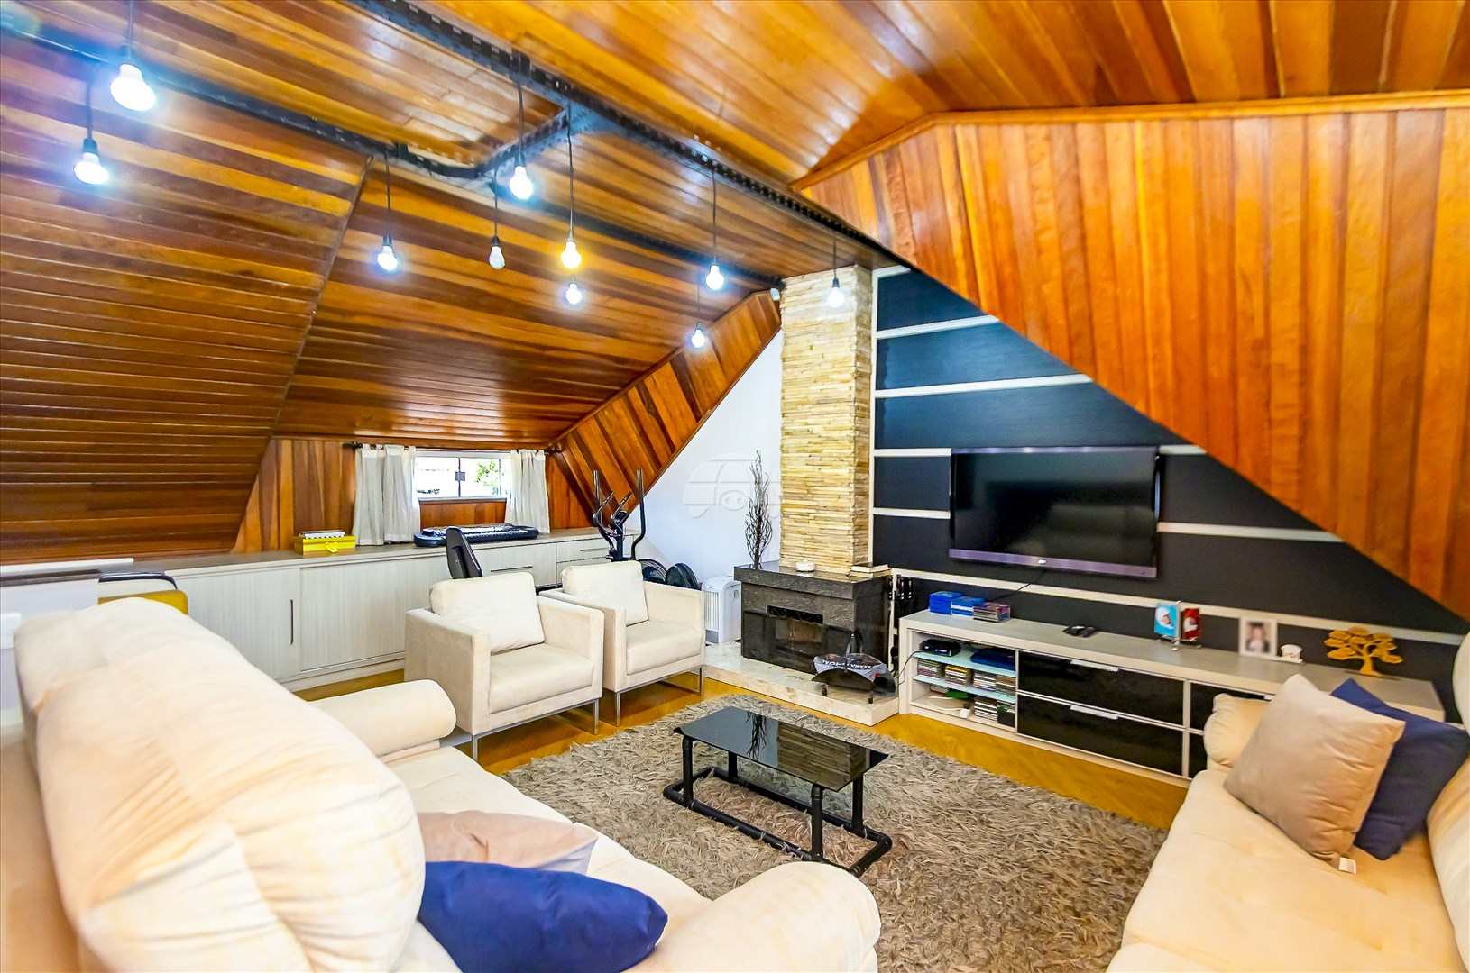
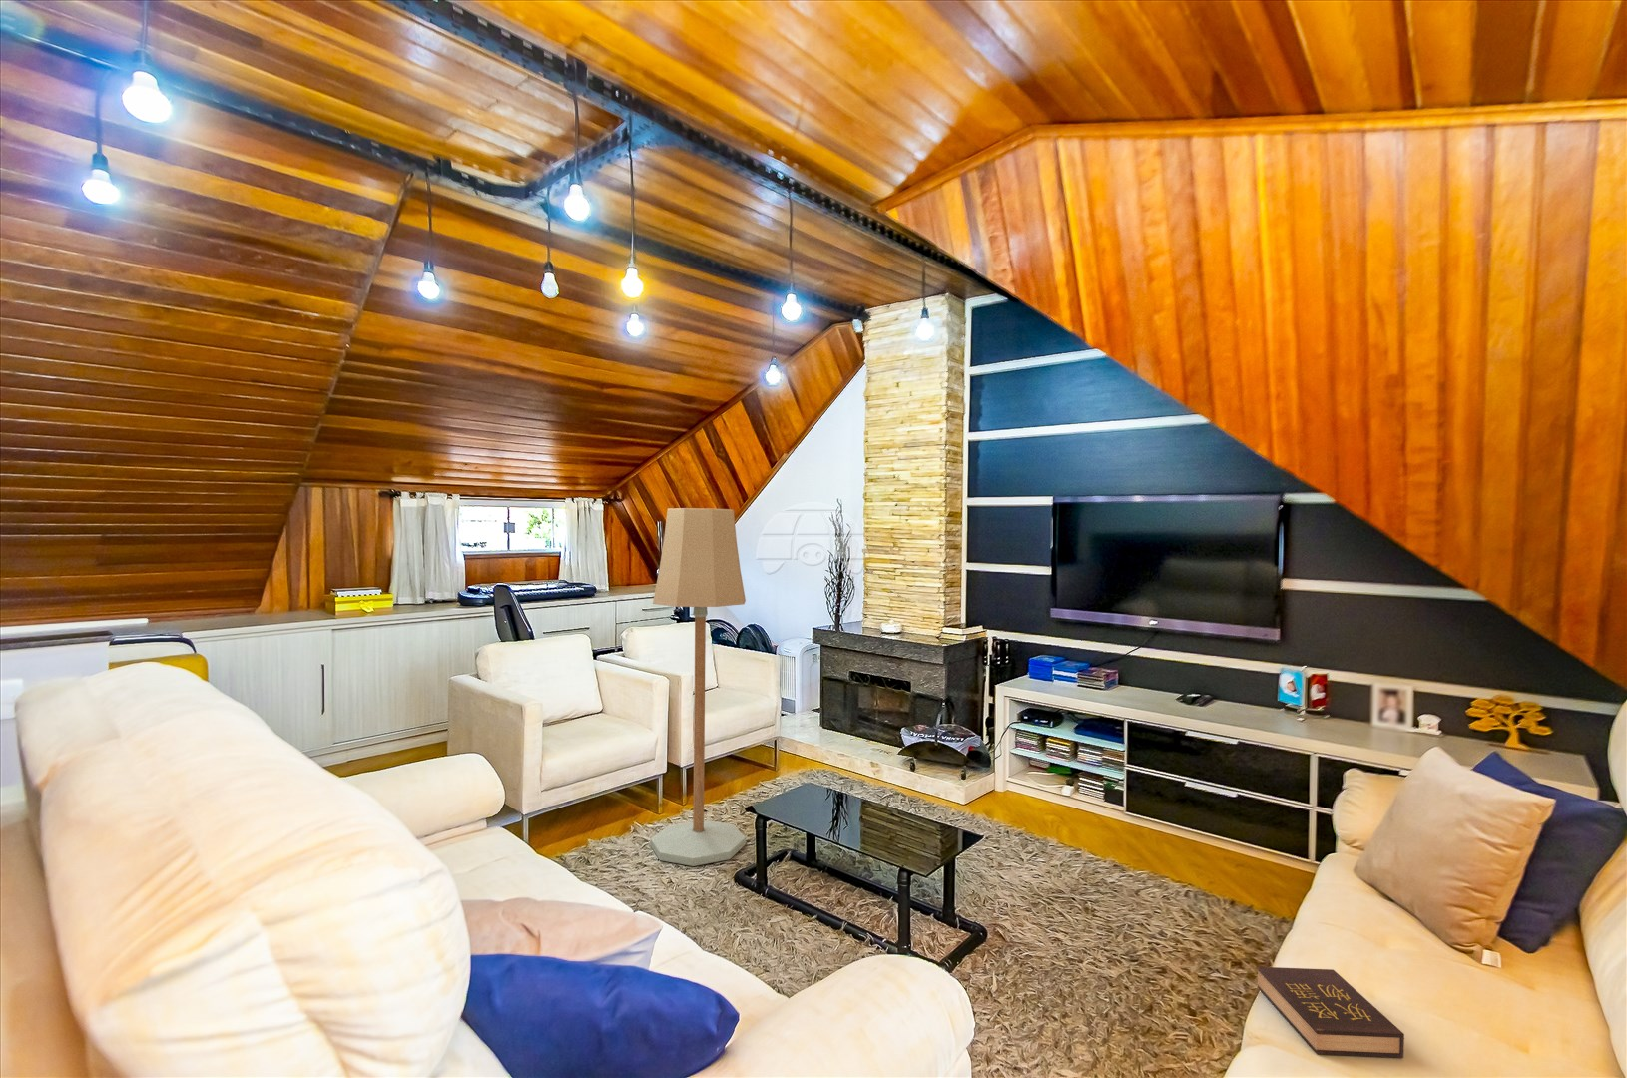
+ floor lamp (699, 677)
+ hardback book (1324, 1008)
